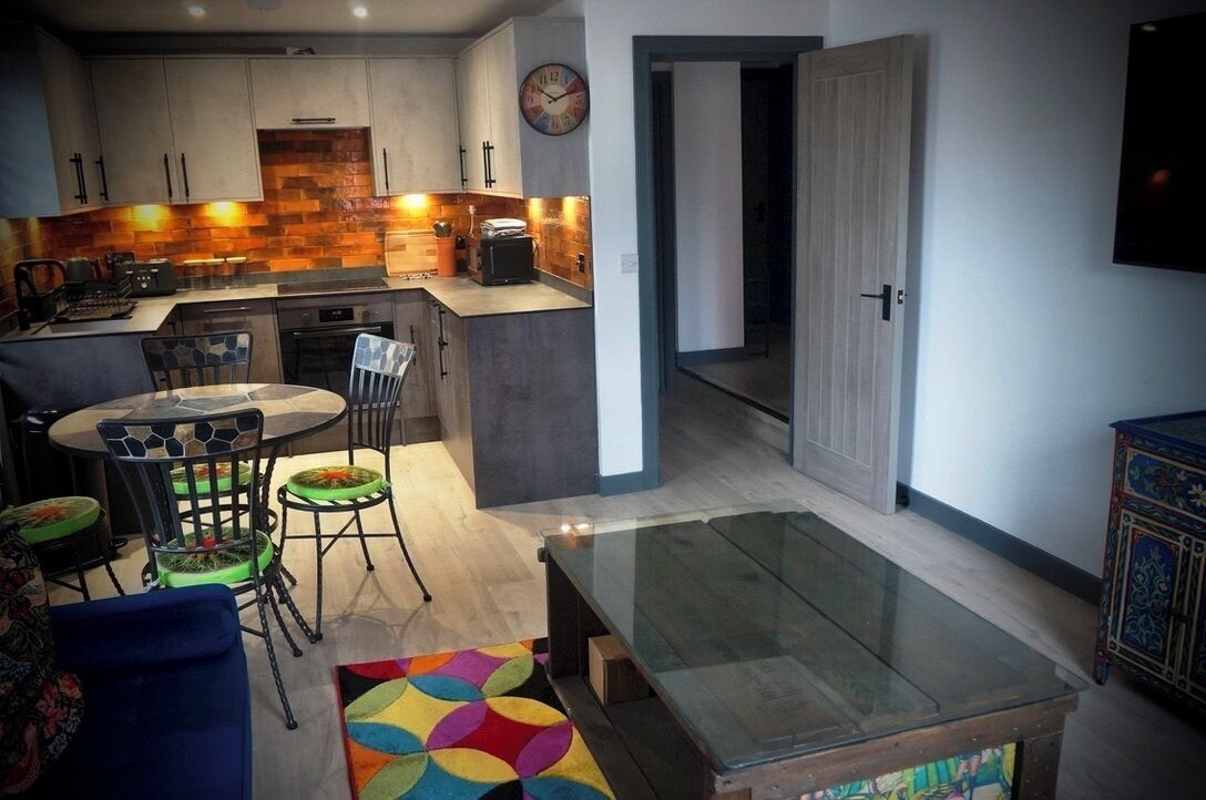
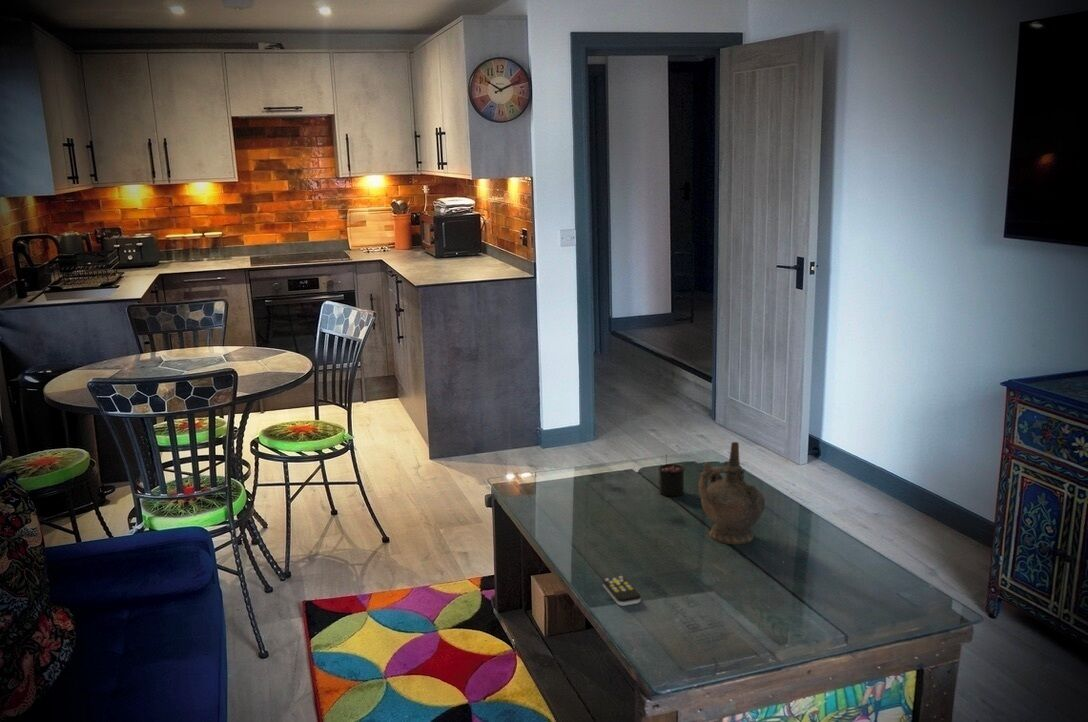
+ remote control (621, 590)
+ ceremonial vessel (730, 490)
+ candle (671, 474)
